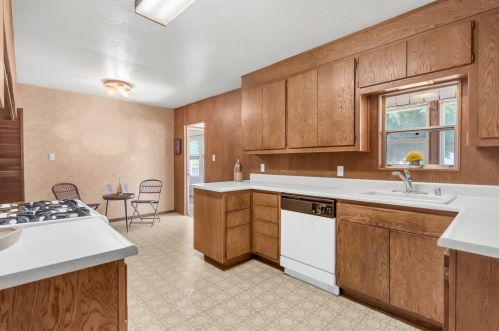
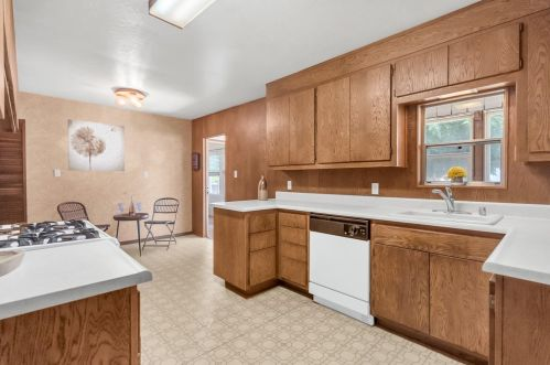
+ wall art (97, 147)
